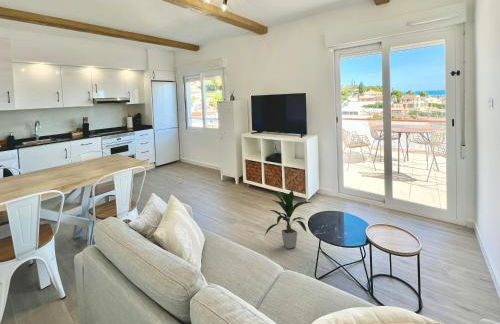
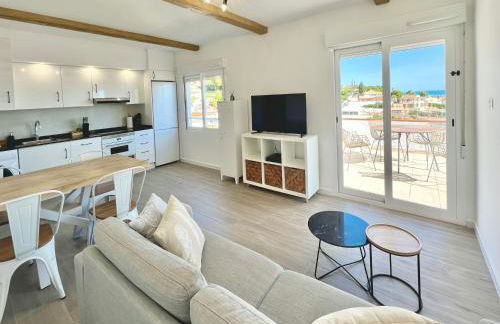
- indoor plant (286, 217)
